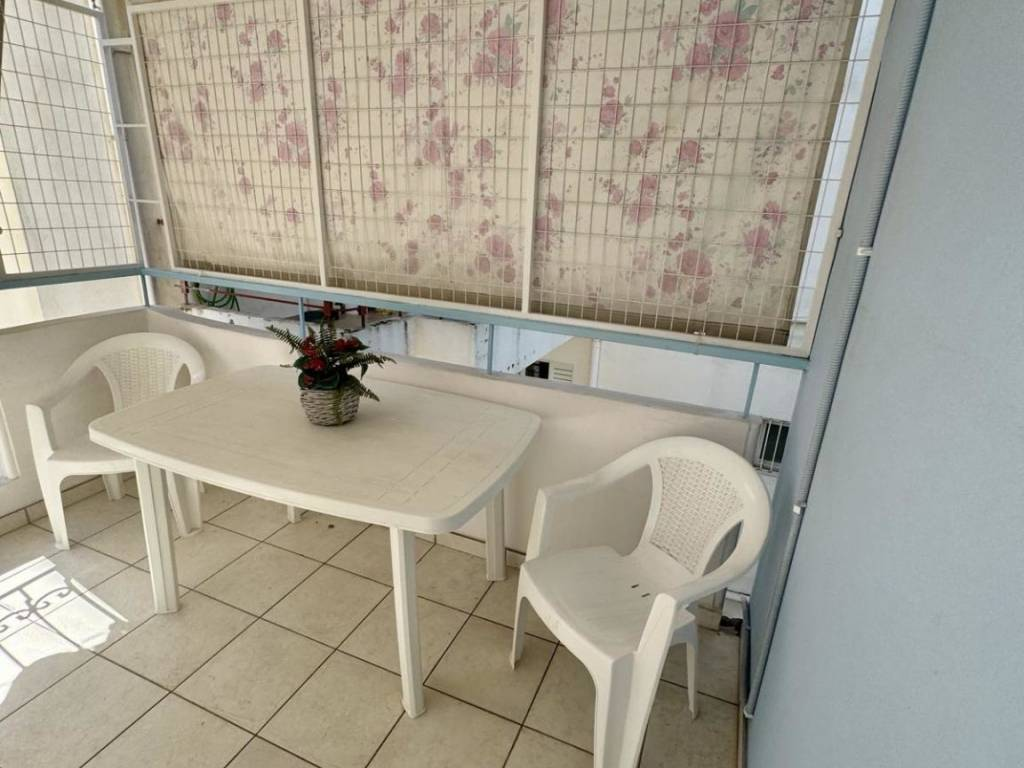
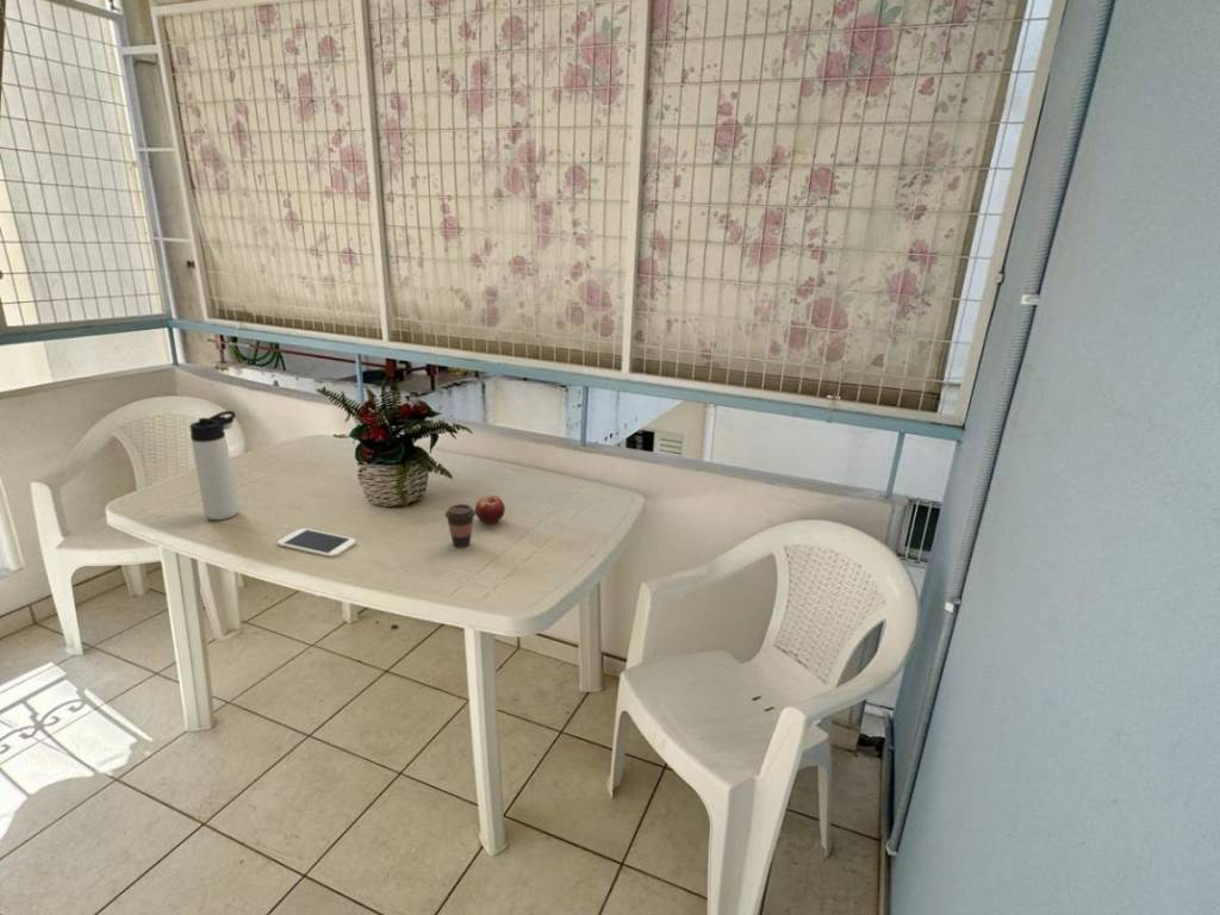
+ fruit (490, 509)
+ coffee cup (460, 525)
+ smartphone (317, 542)
+ thermos bottle (220, 465)
